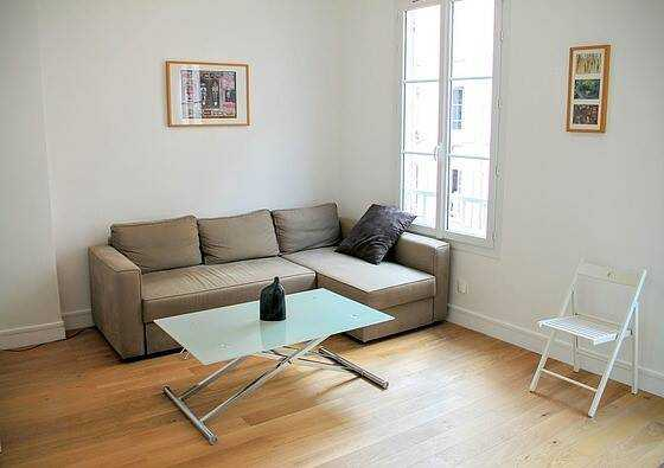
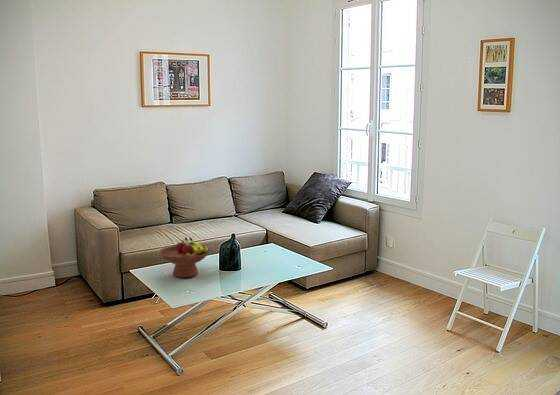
+ fruit bowl (185, 257)
